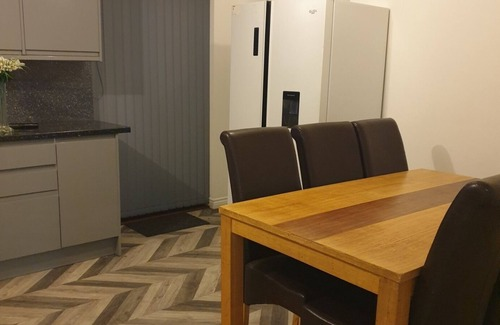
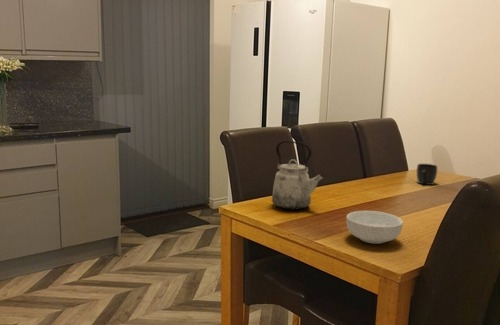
+ cereal bowl (373, 228)
+ kettle (299, 175)
+ mug (425, 174)
